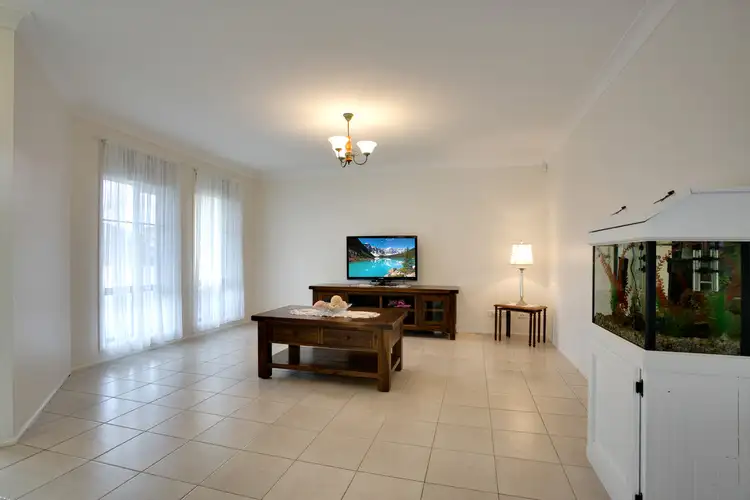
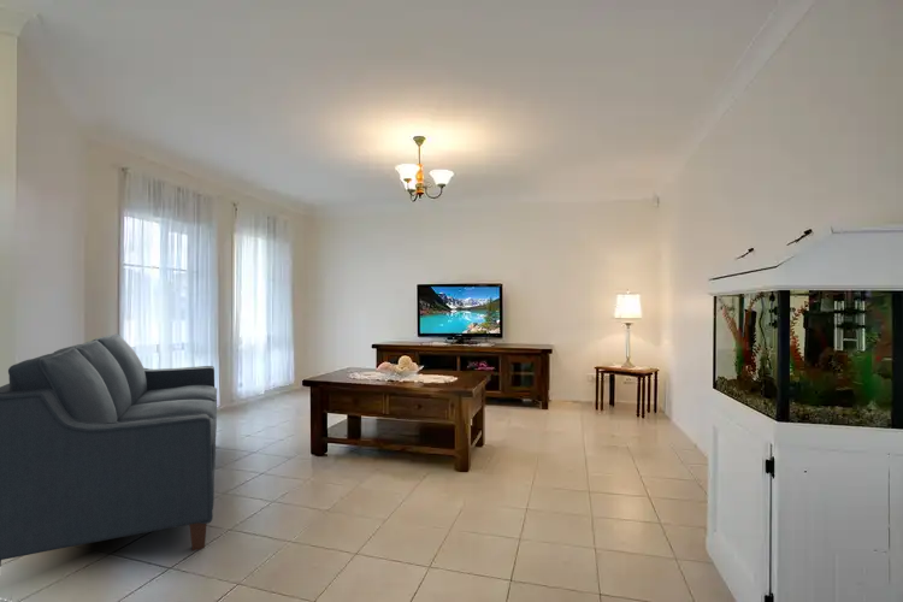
+ sofa (136, 417)
